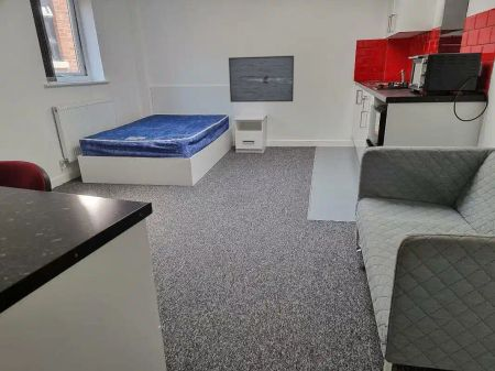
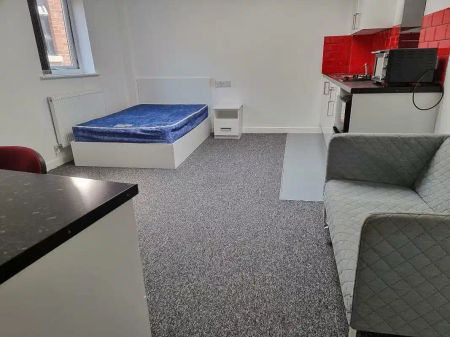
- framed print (261, 79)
